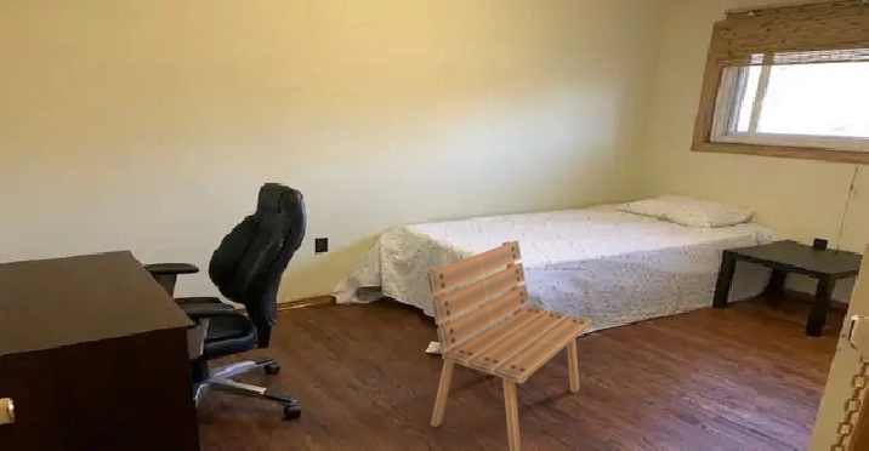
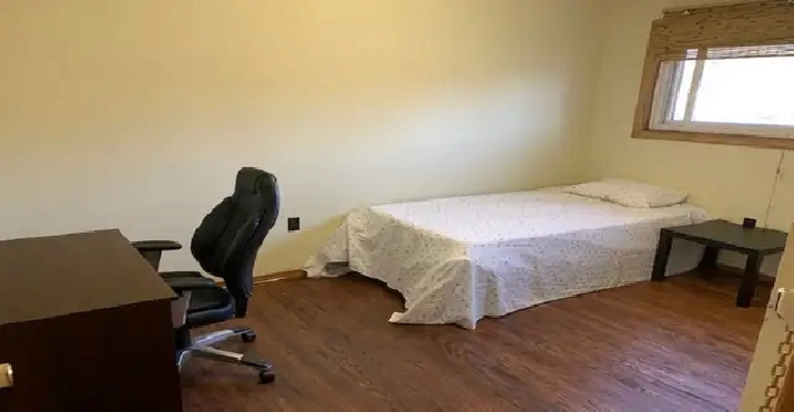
- bench (511, 335)
